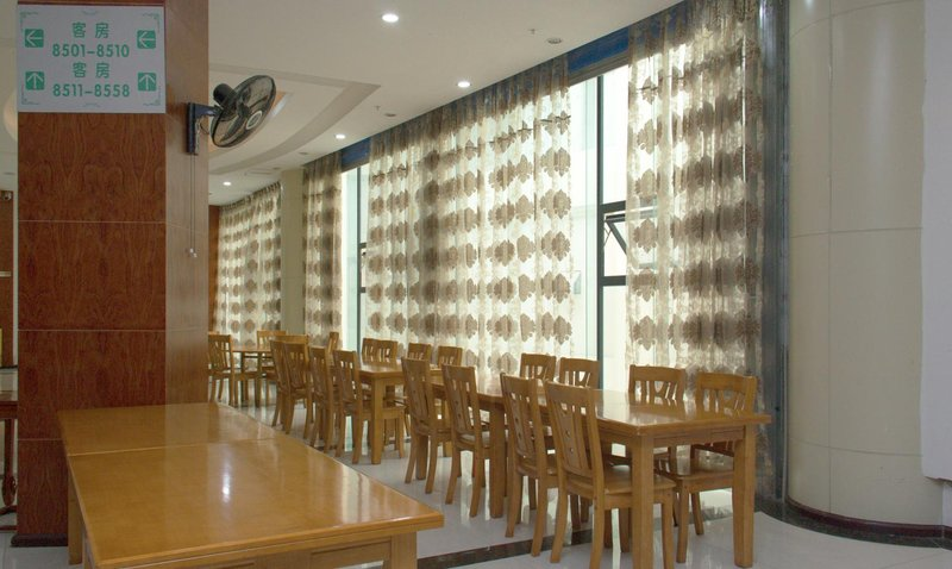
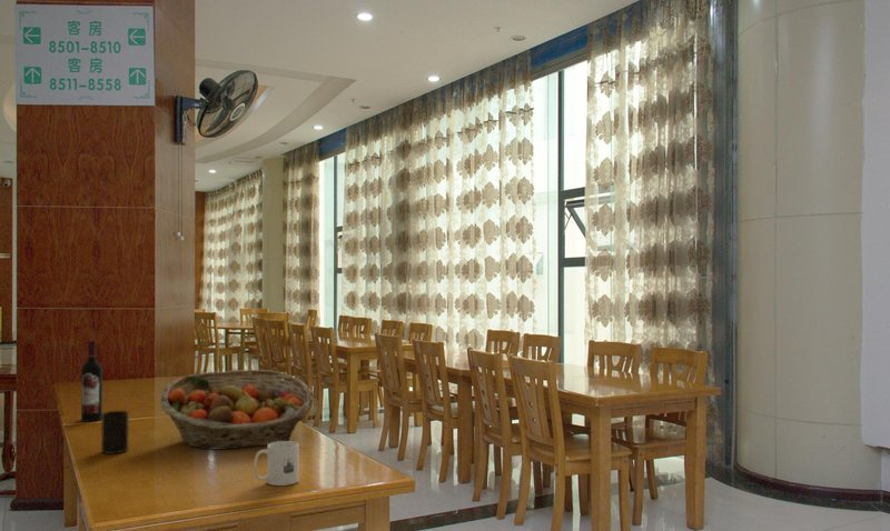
+ fruit basket (238, 407)
+ wine bottle (91, 380)
+ cup (115, 431)
+ mug (276, 463)
